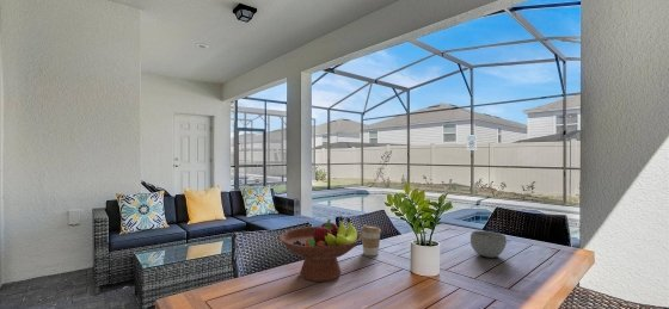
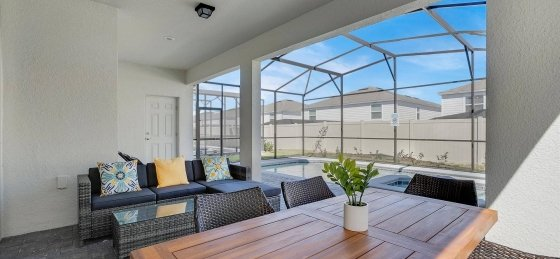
- coffee cup (370, 239)
- fruit bowl (320, 247)
- bowl (487, 243)
